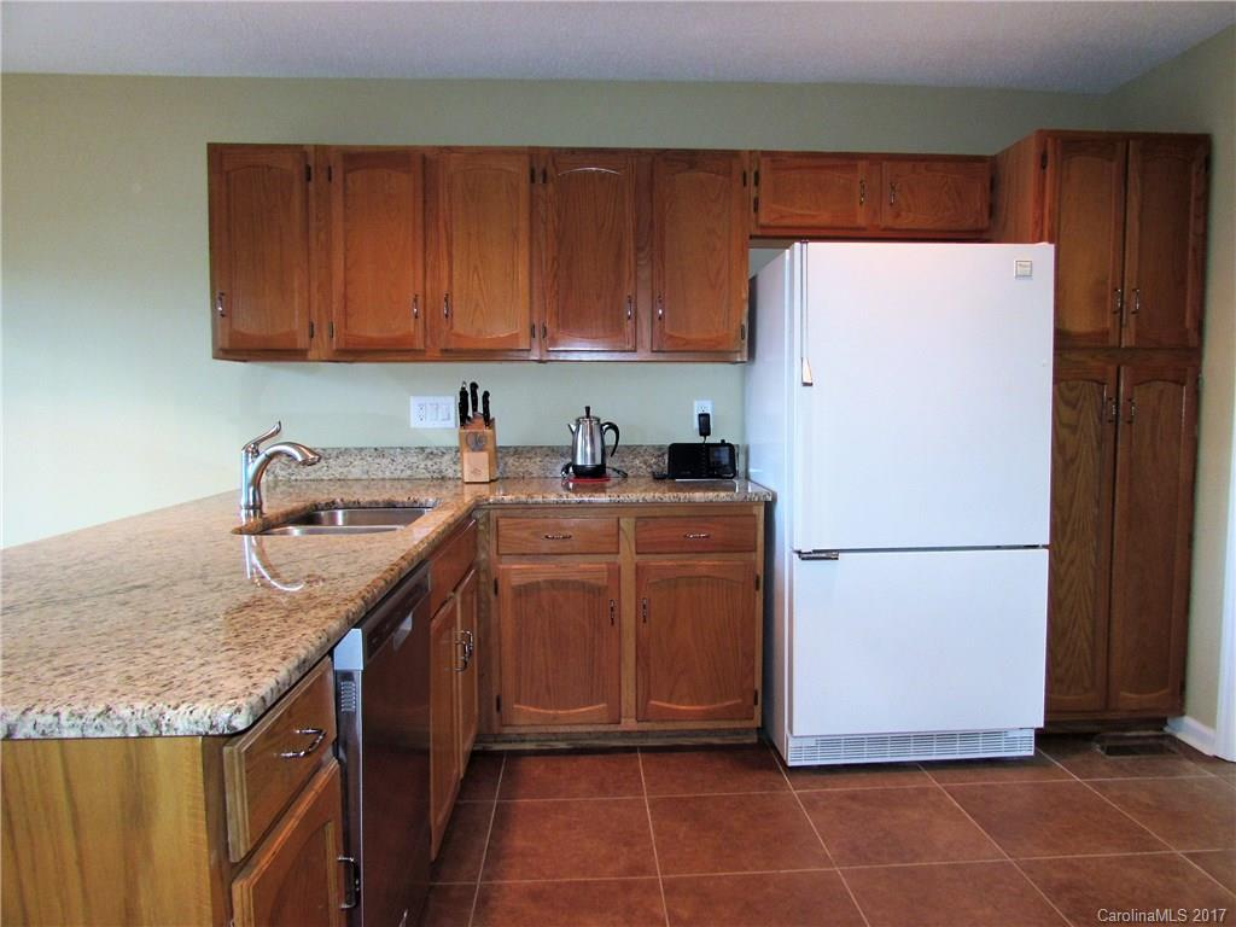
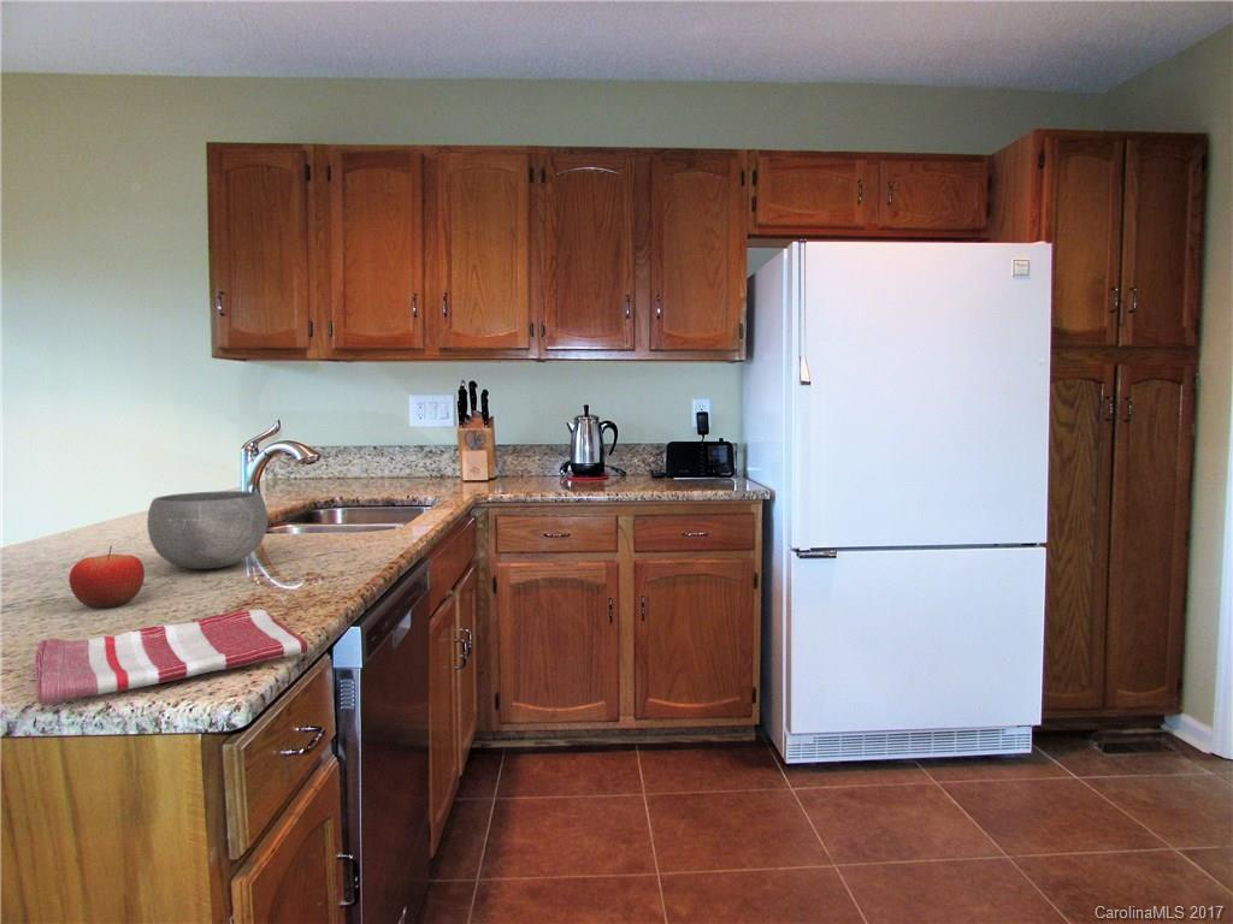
+ bowl (210, 531)
+ dish towel (173, 648)
+ fruit (107, 575)
